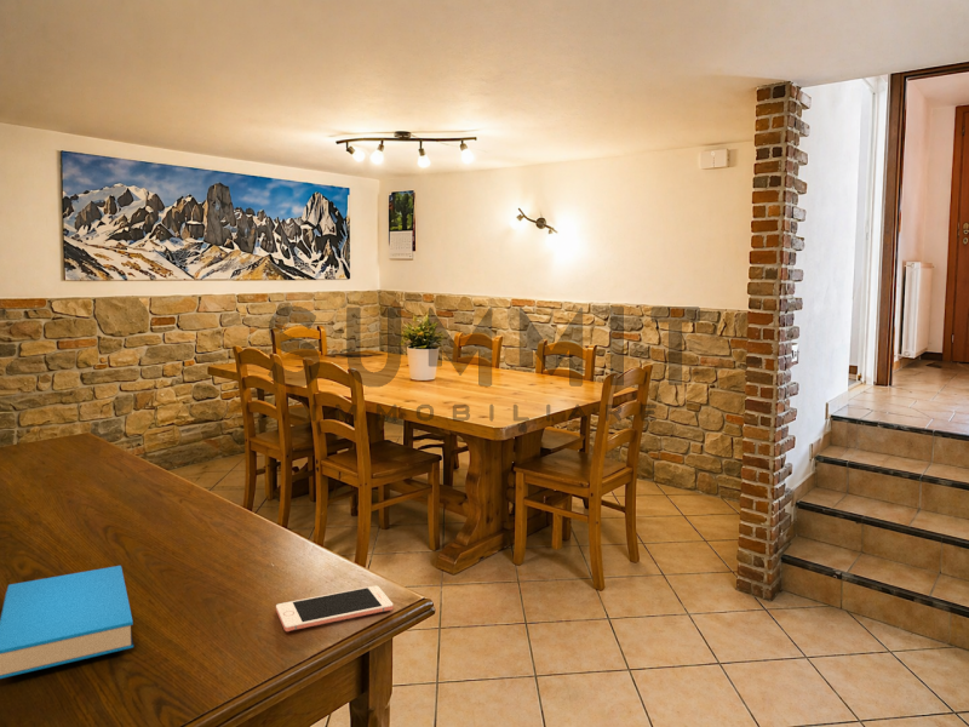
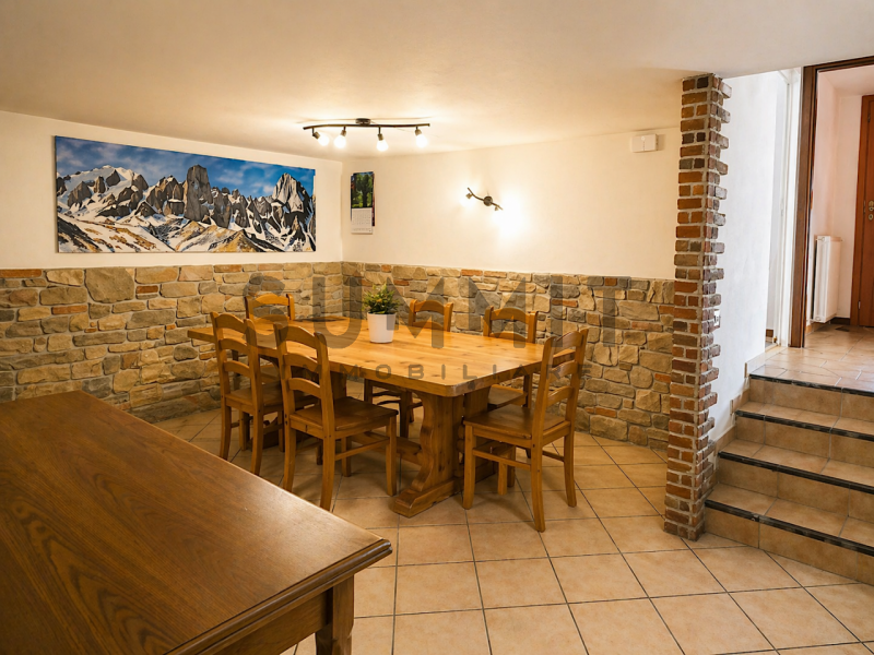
- cell phone (334, 607)
- book (65, 614)
